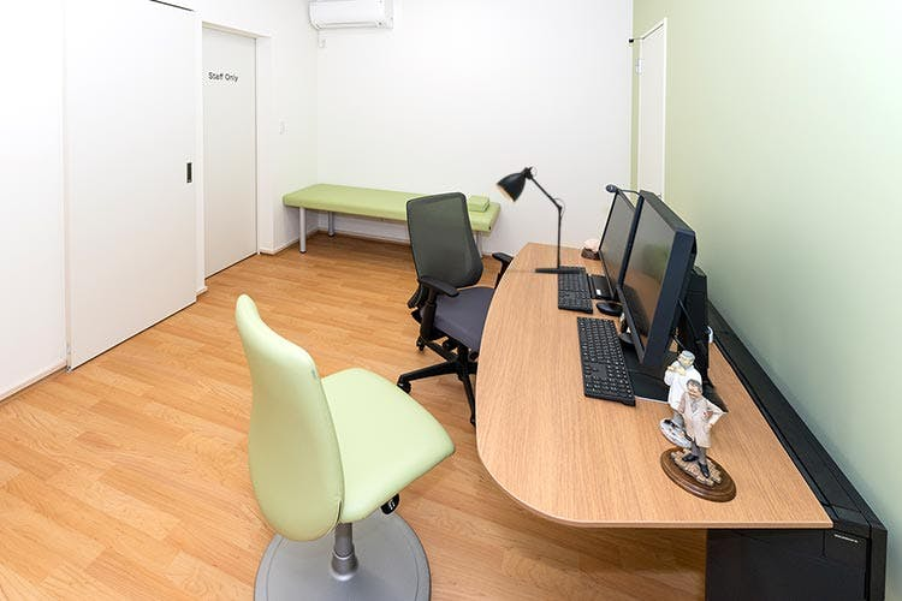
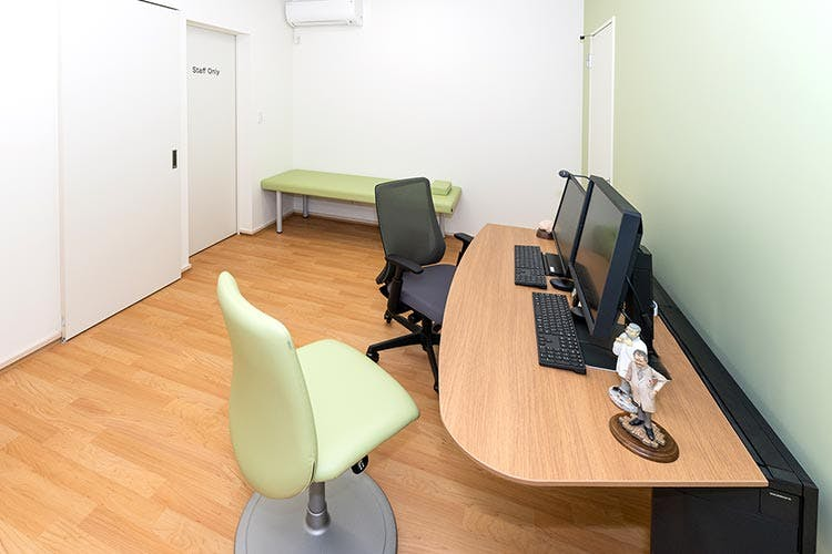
- desk lamp (558, 219)
